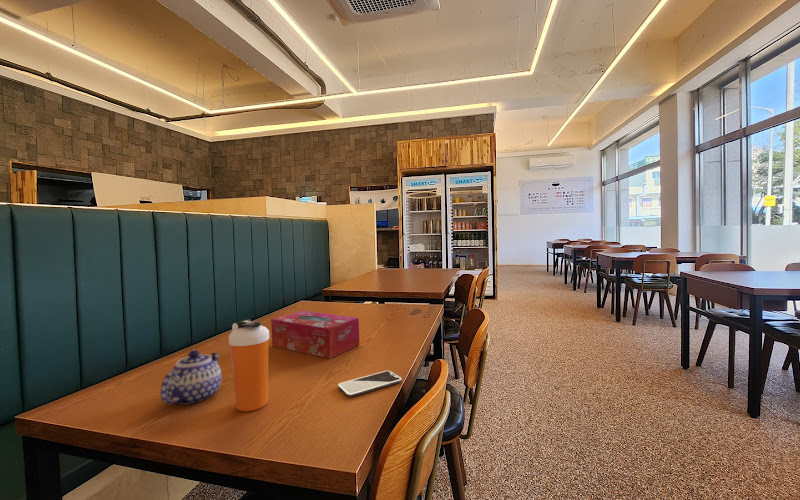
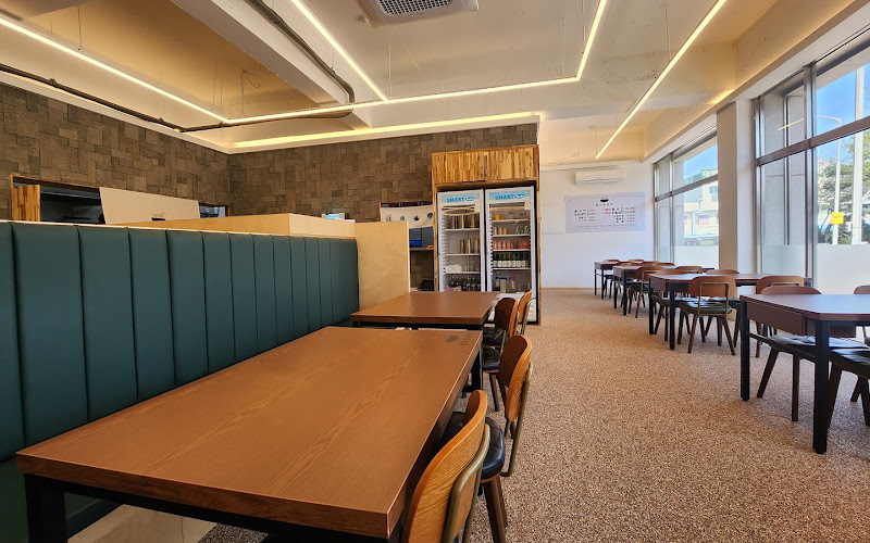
- shaker bottle (250, 363)
- teapot (193, 373)
- smartphone (370, 382)
- tissue box (315, 332)
